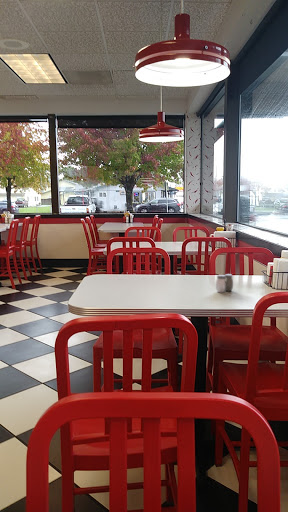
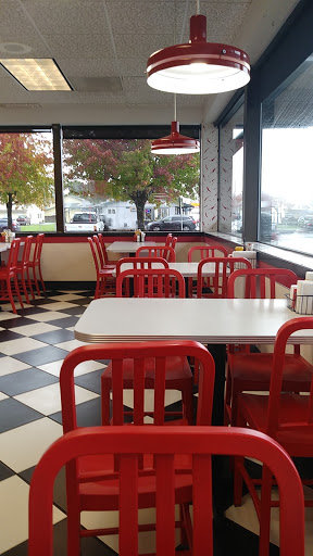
- salt and pepper shaker (224, 282)
